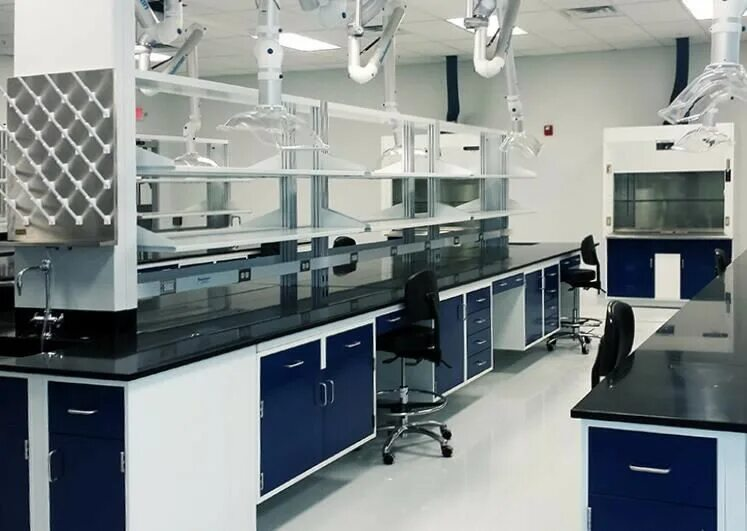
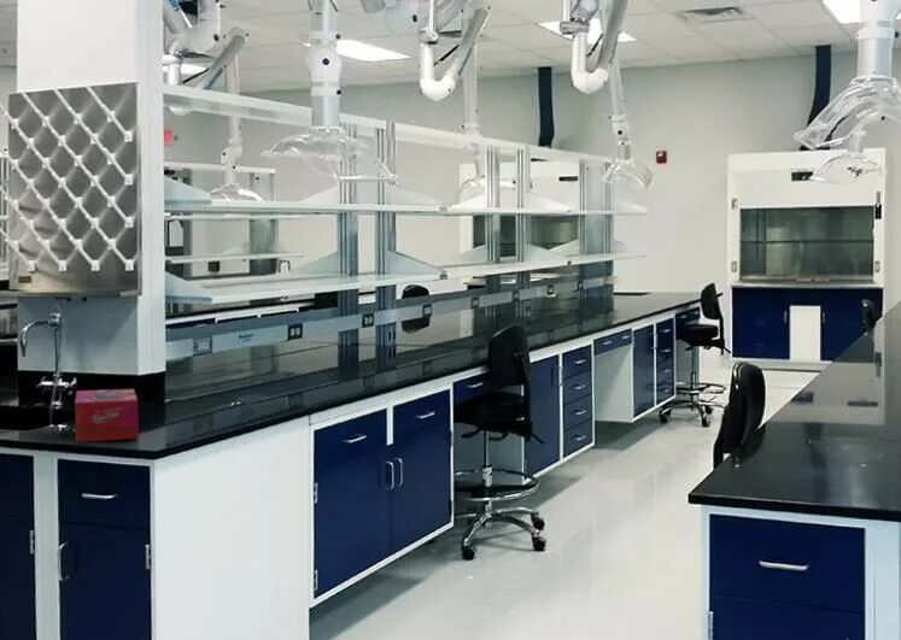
+ tissue box (106, 413)
